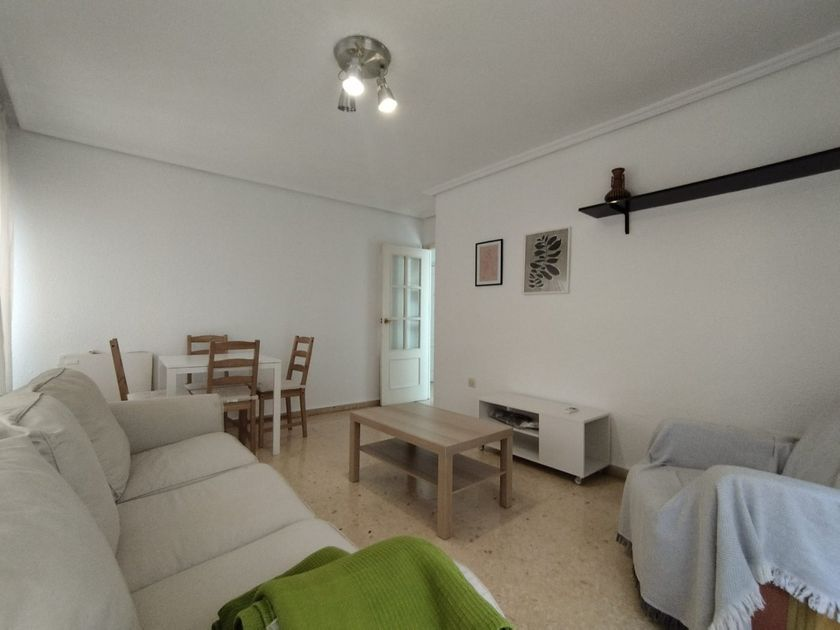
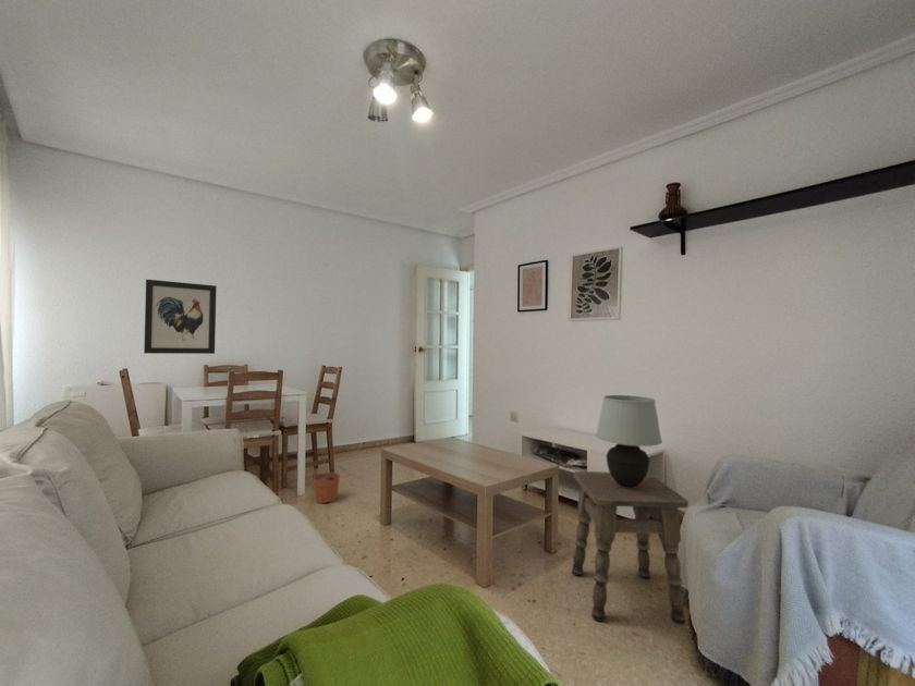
+ plant pot (326, 482)
+ wall art (181, 318)
+ side table (624, 531)
+ table lamp (627, 441)
